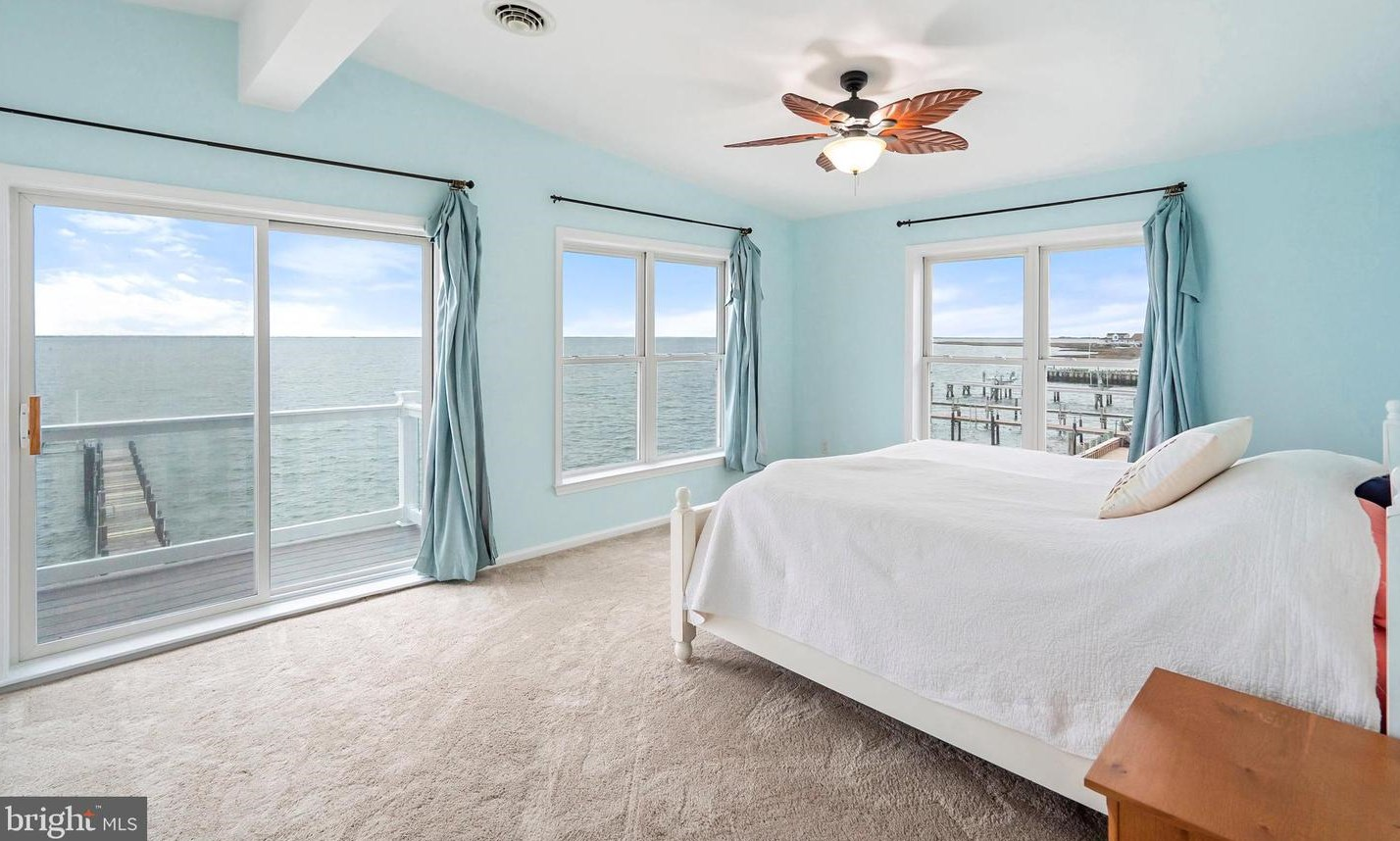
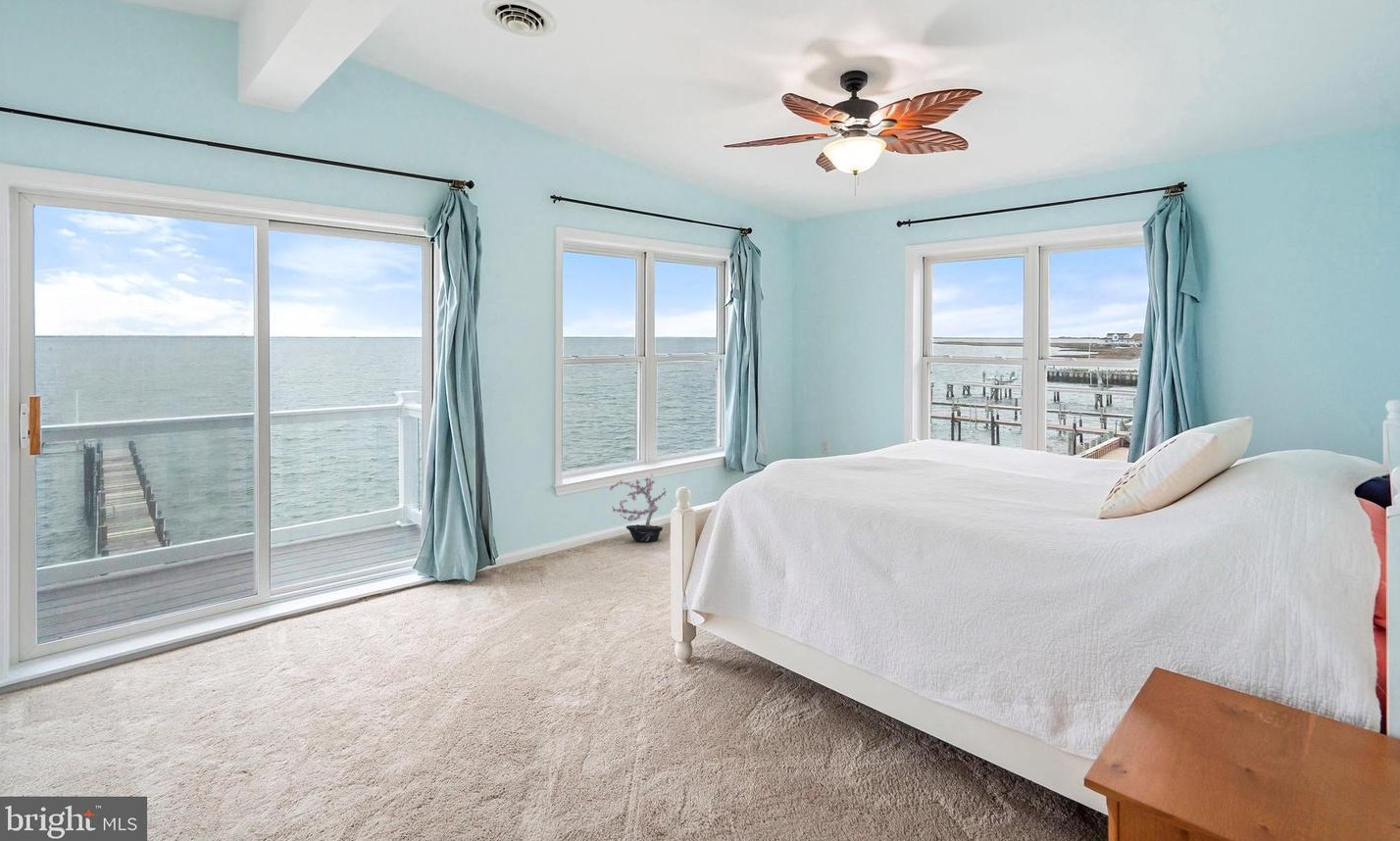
+ potted plant (635, 510)
